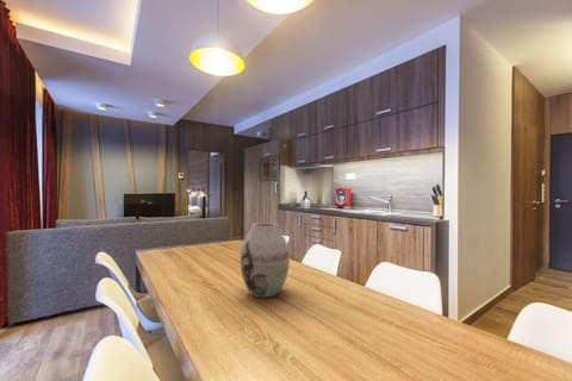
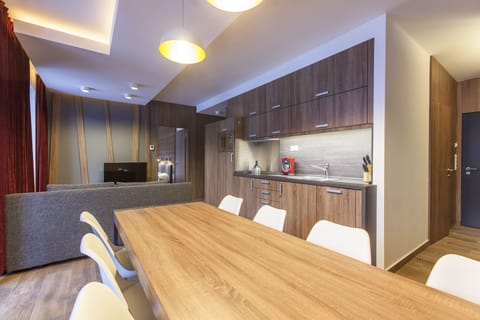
- vase (265, 258)
